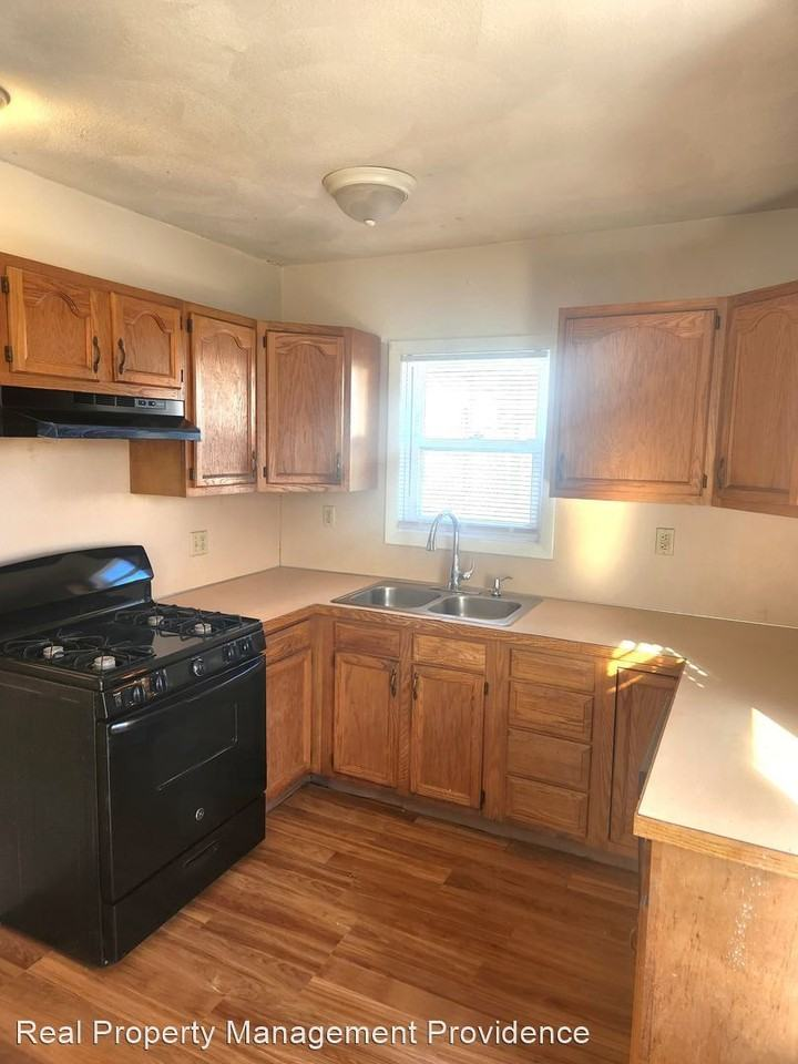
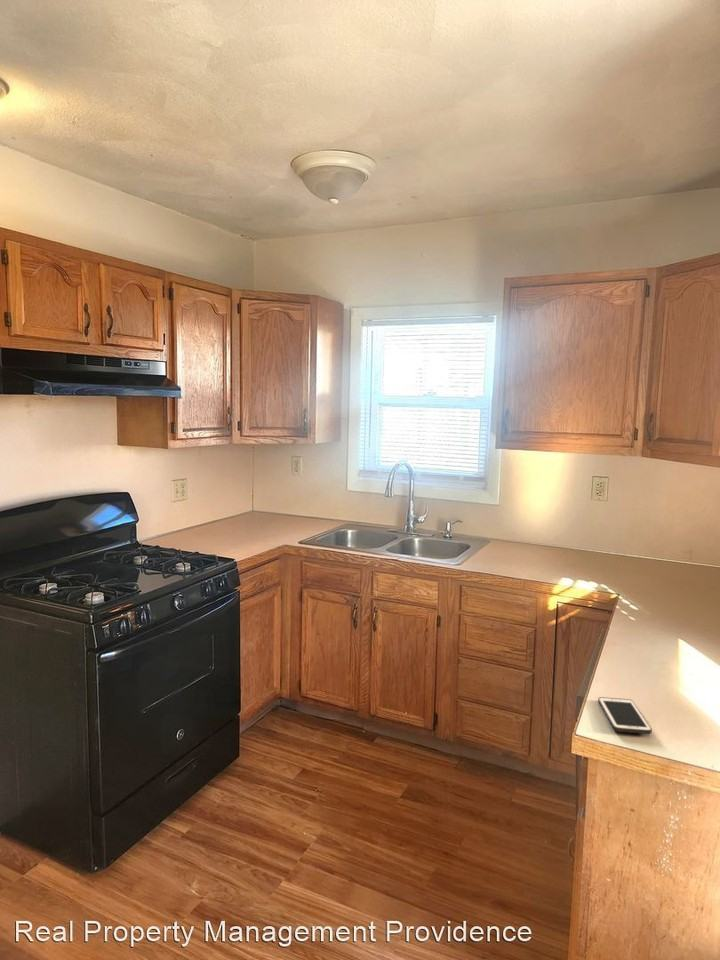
+ cell phone (623, 714)
